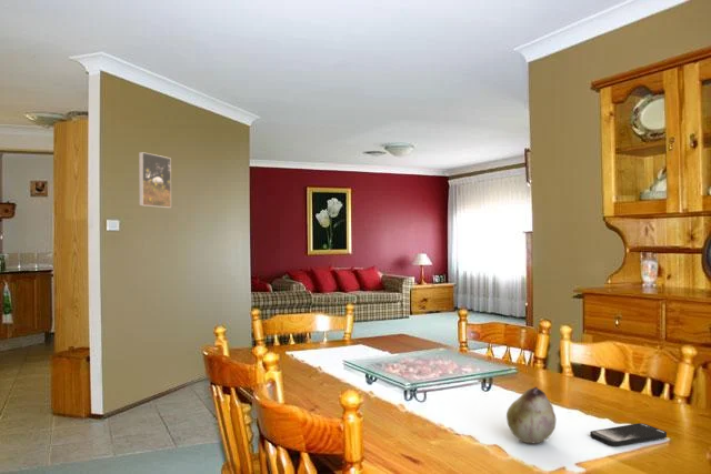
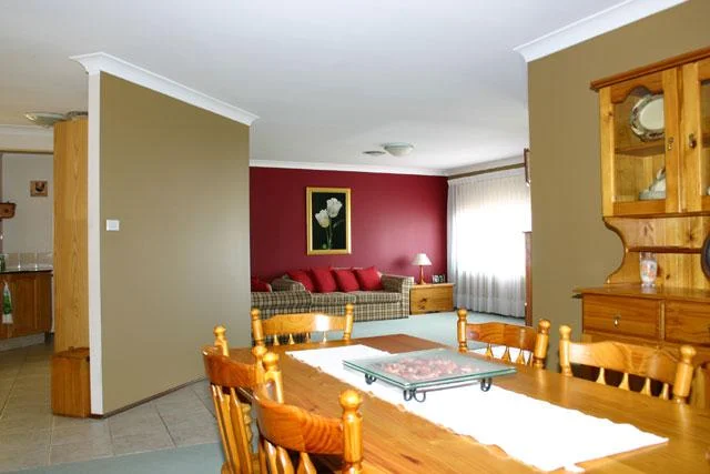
- fruit (530, 412)
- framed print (156, 181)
- smartphone (628, 434)
